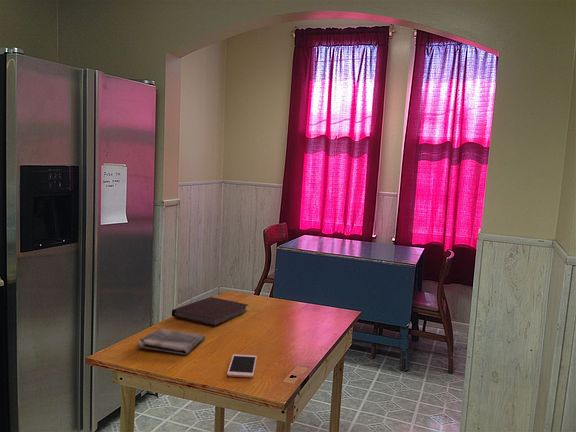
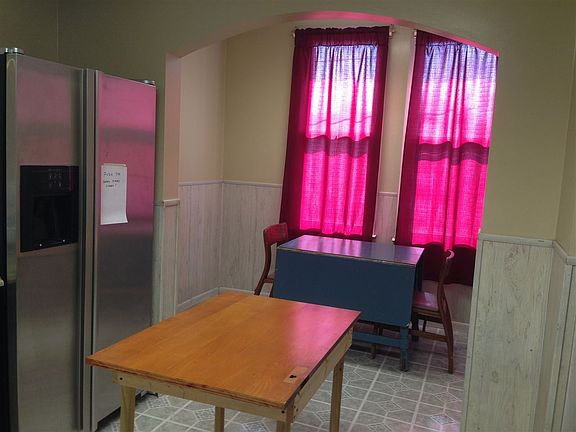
- cell phone (242, 365)
- notebook (211, 310)
- dish towel (171, 339)
